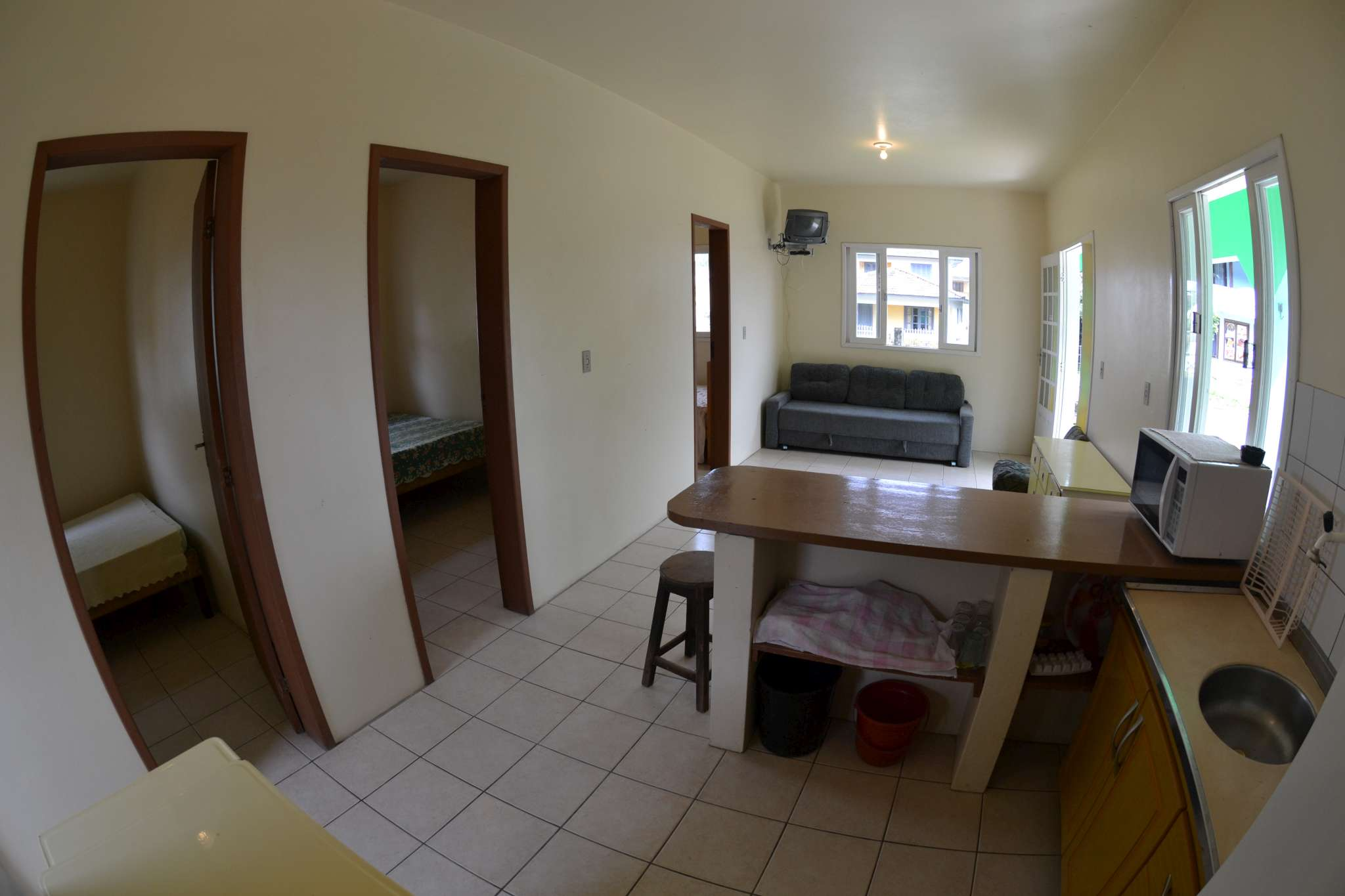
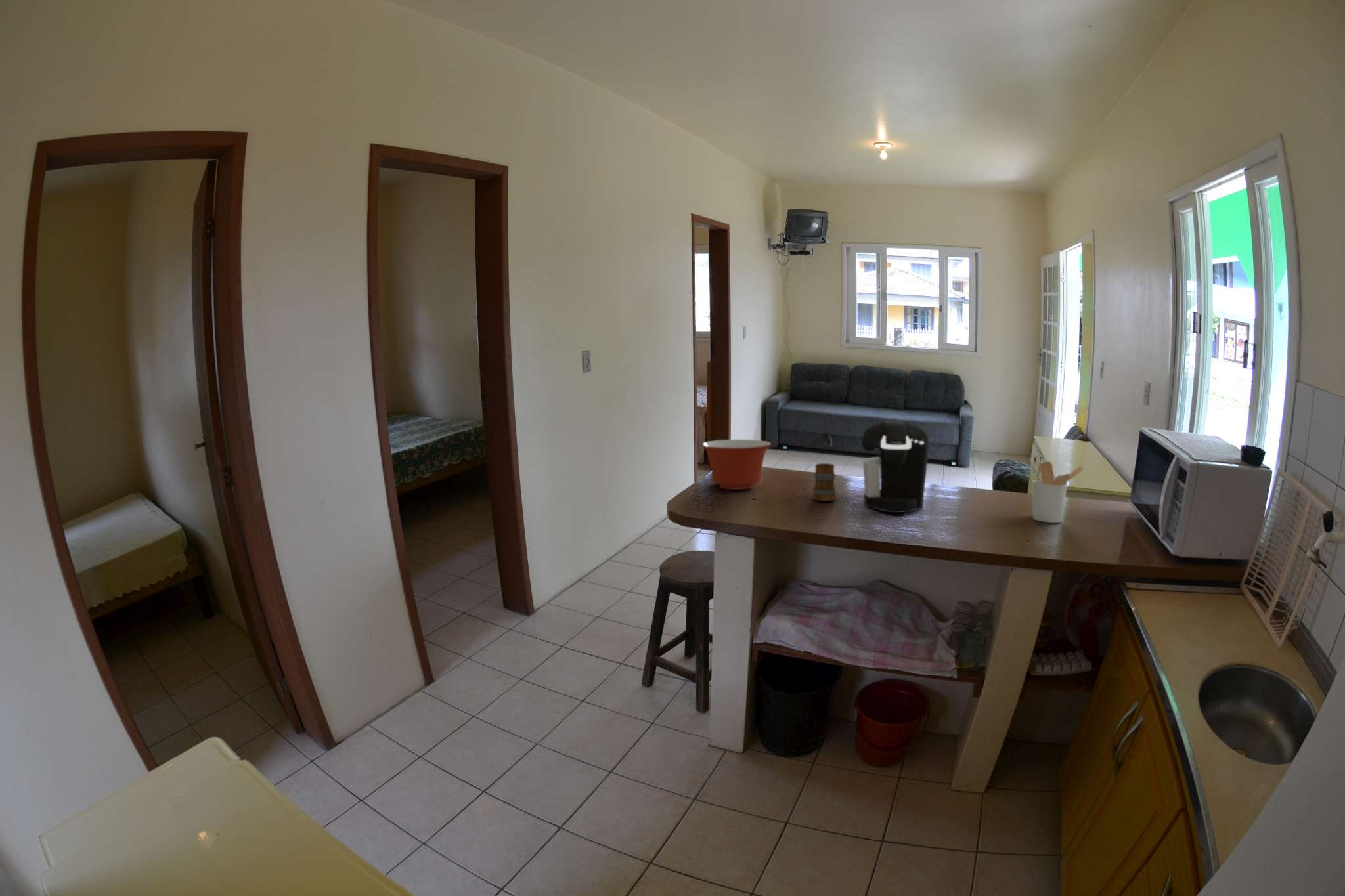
+ utensil holder (1057, 492)
+ mixing bowl (736, 465)
+ coffee maker (894, 464)
+ mug (825, 480)
